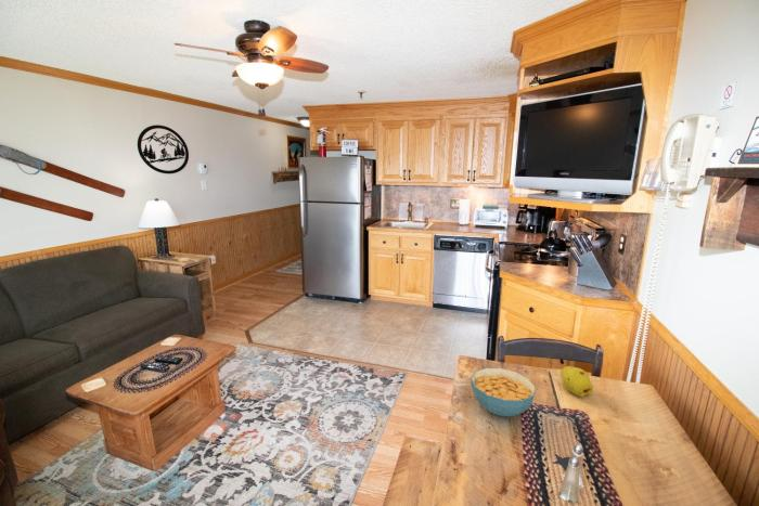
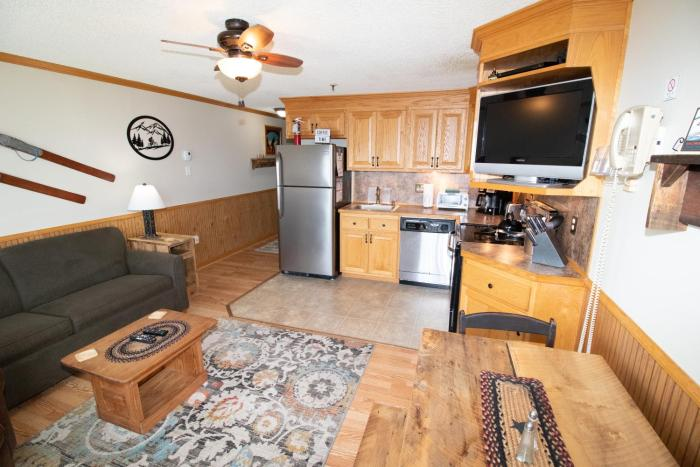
- fruit (575, 379)
- cereal bowl (501, 397)
